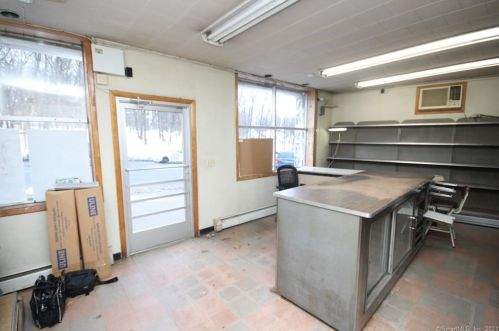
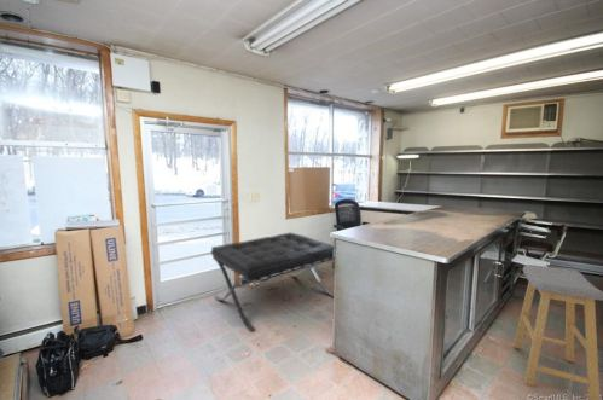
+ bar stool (545, 321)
+ bench (274, 271)
